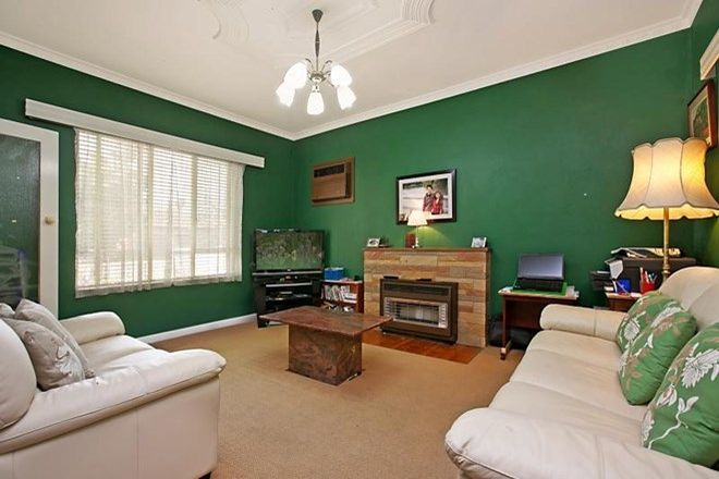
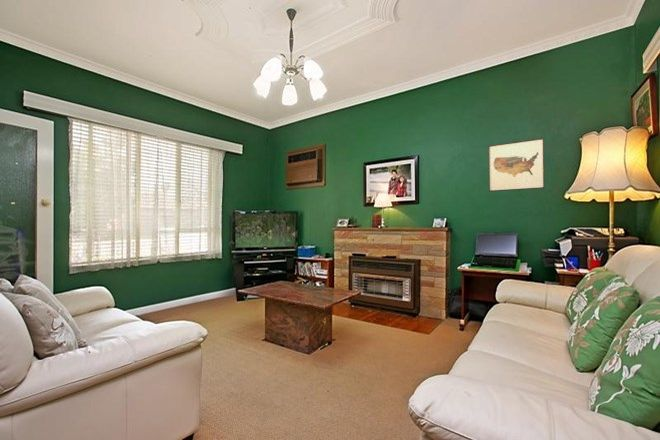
+ wall art (515, 166)
